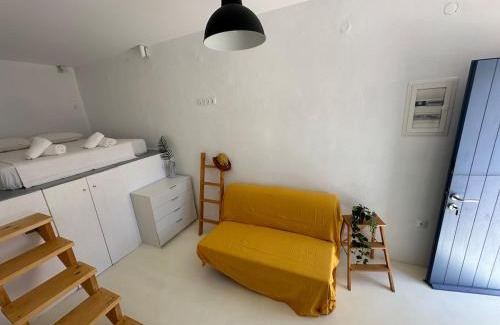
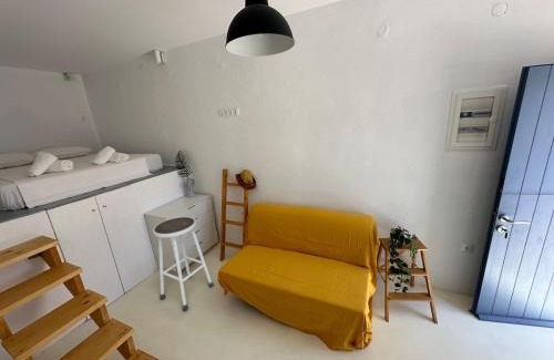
+ stool (182, 259)
